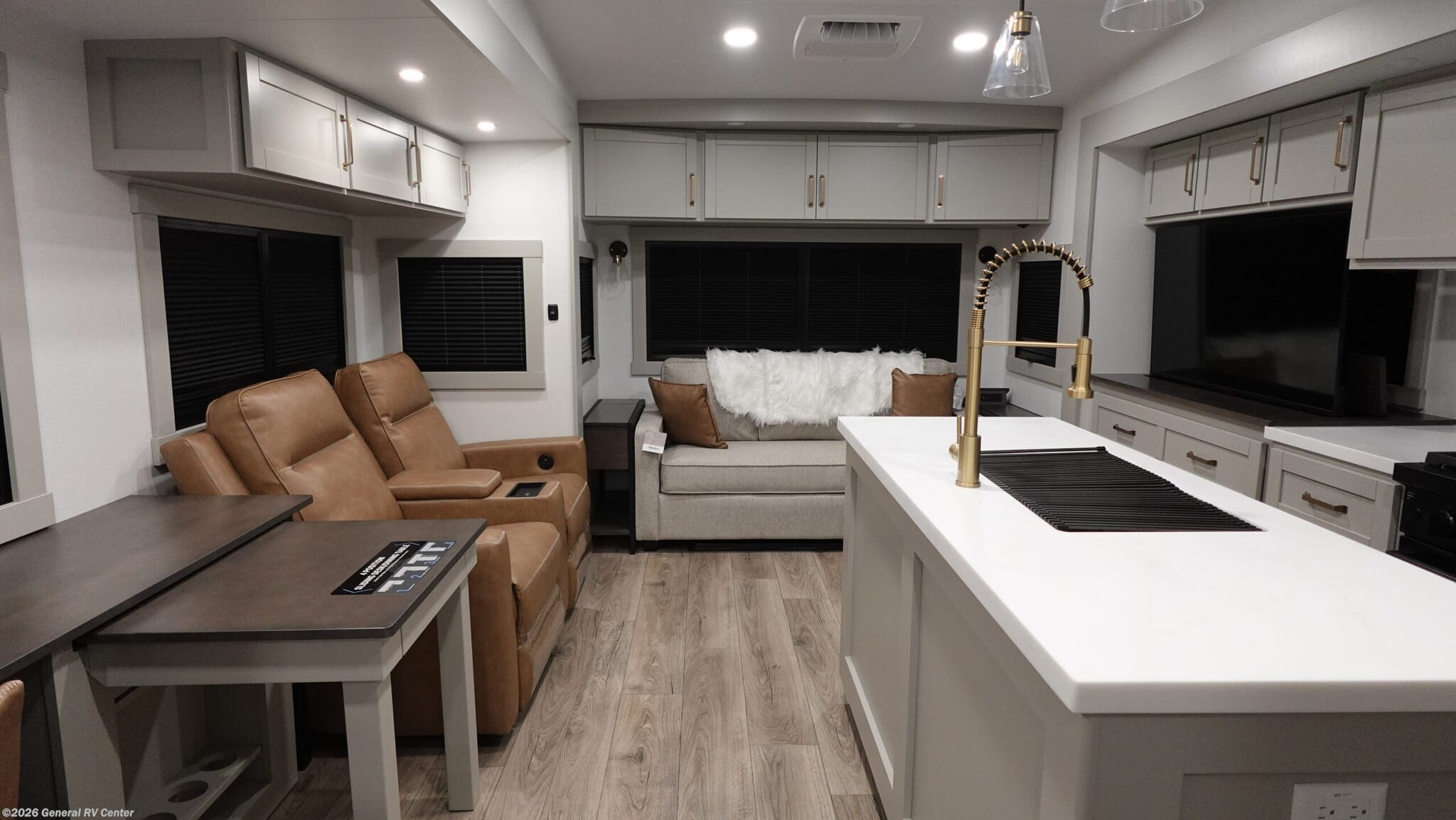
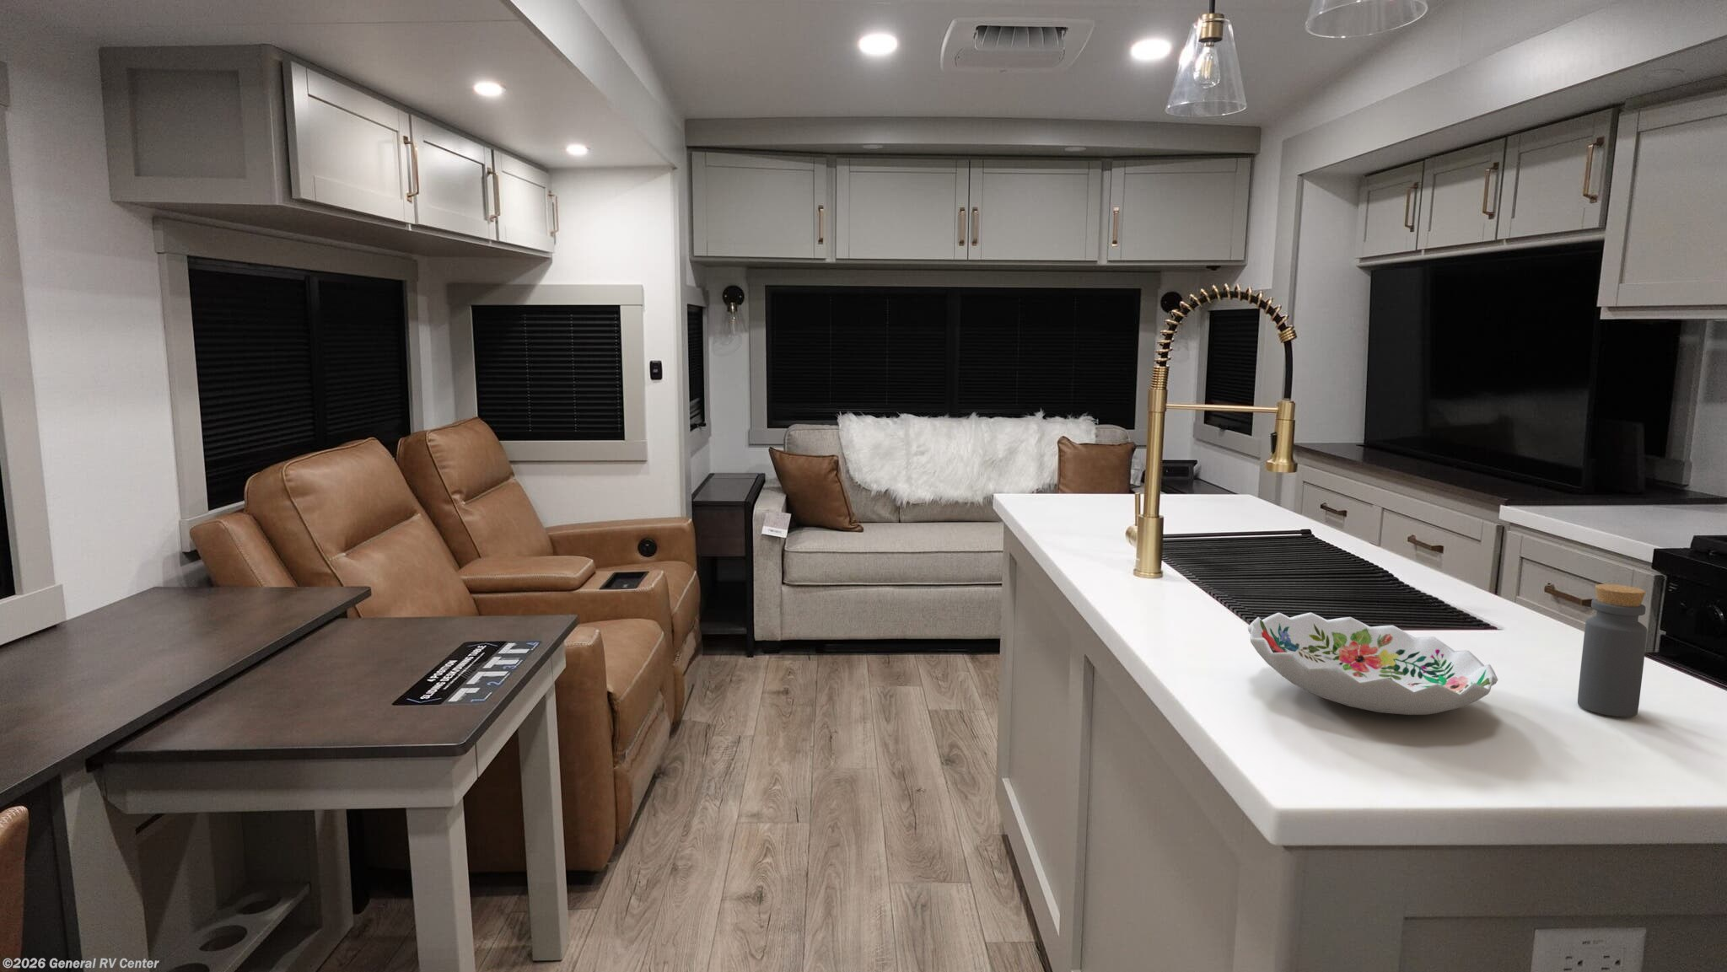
+ bottle (1613, 648)
+ decorative bowl (1364, 665)
